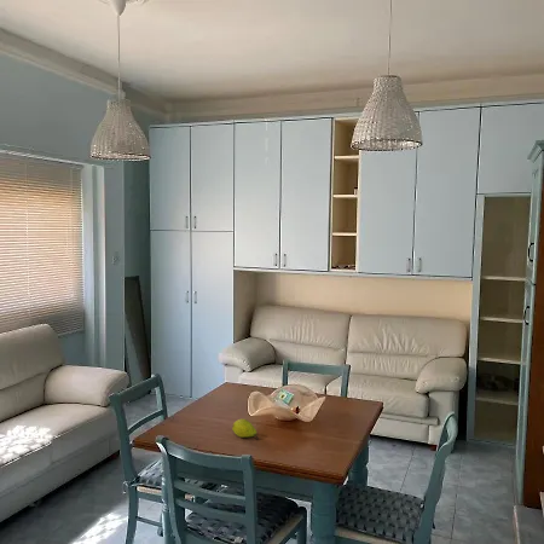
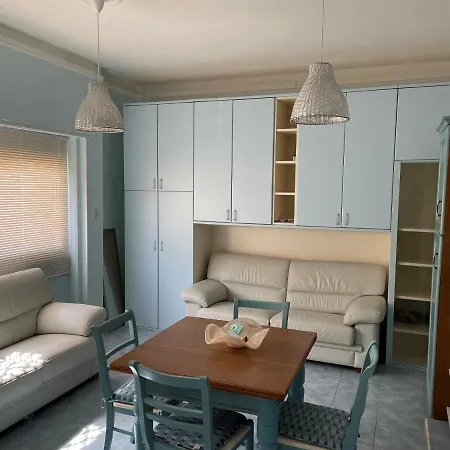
- fruit (245, 428)
